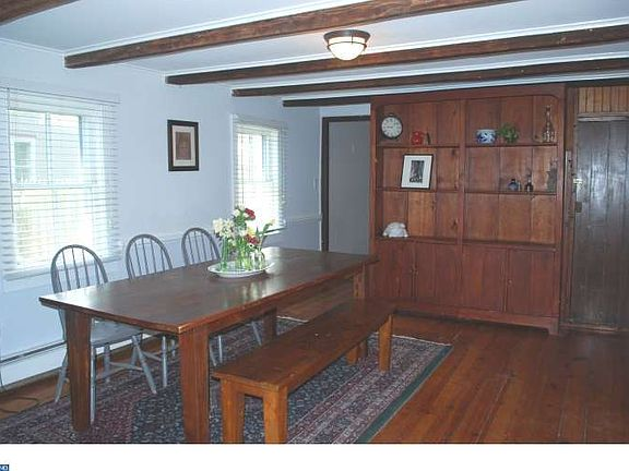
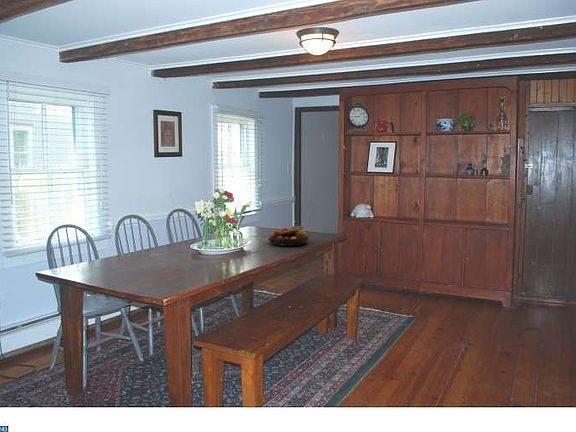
+ fruit bowl (288, 234)
